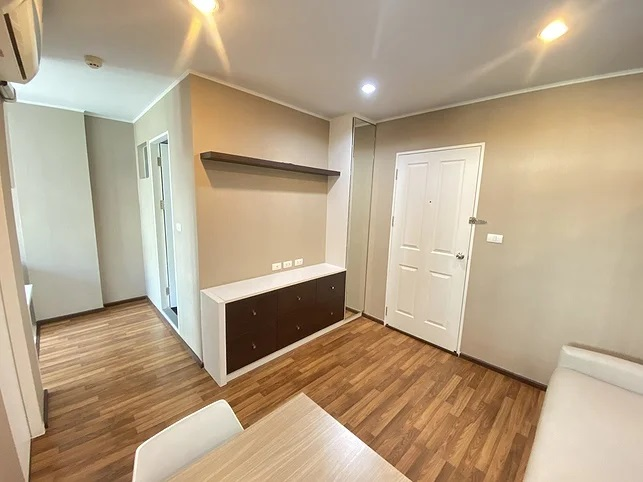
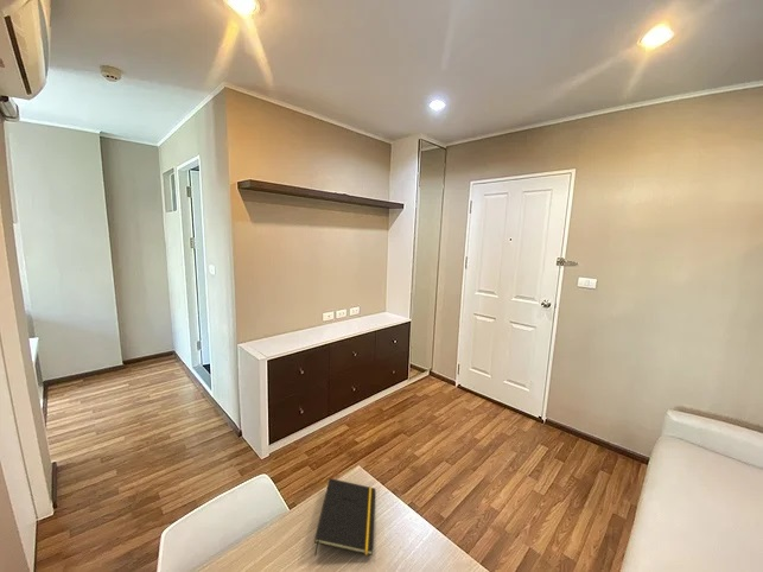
+ notepad (348, 511)
